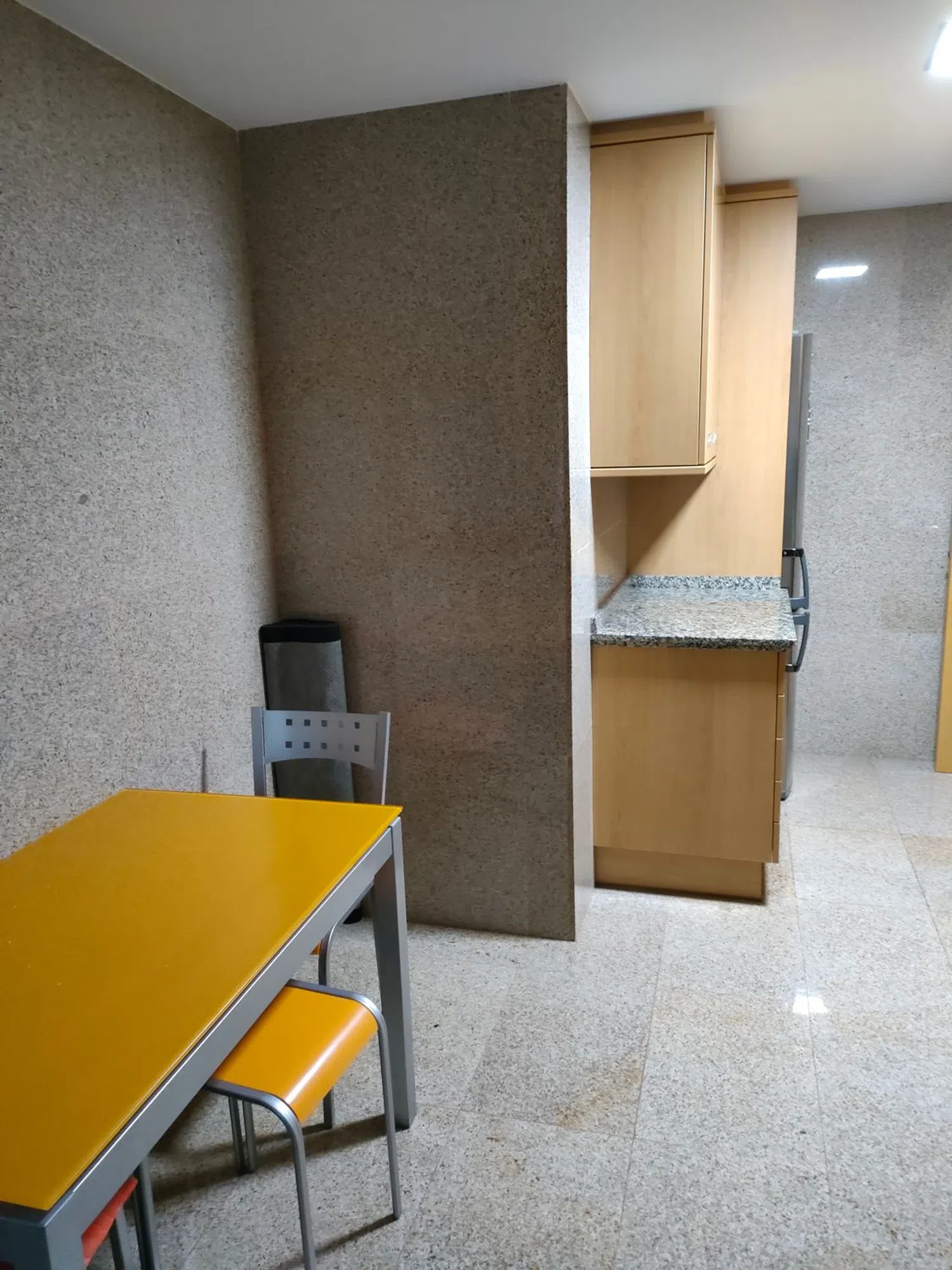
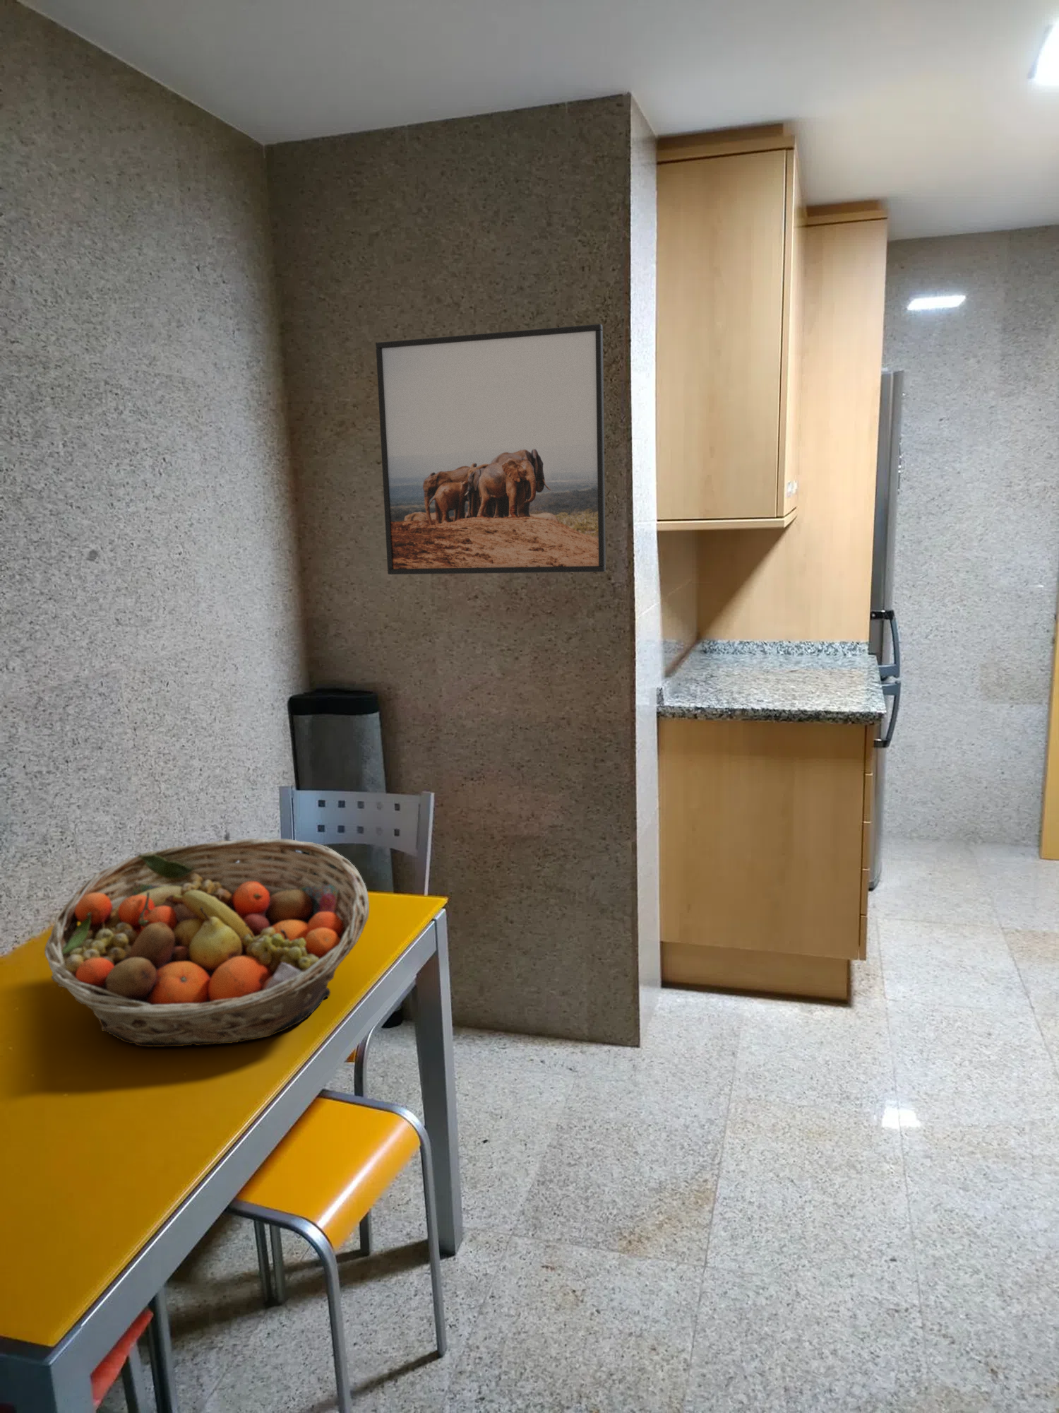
+ fruit basket (214, 938)
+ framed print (489, 456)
